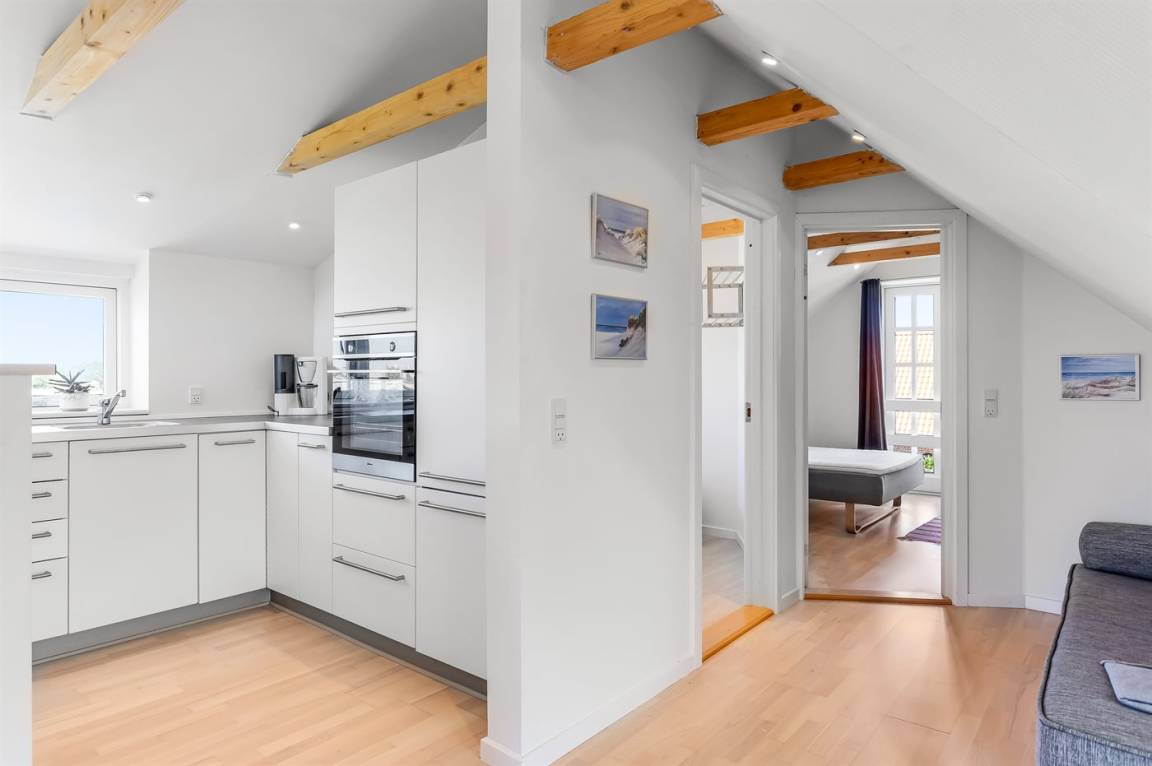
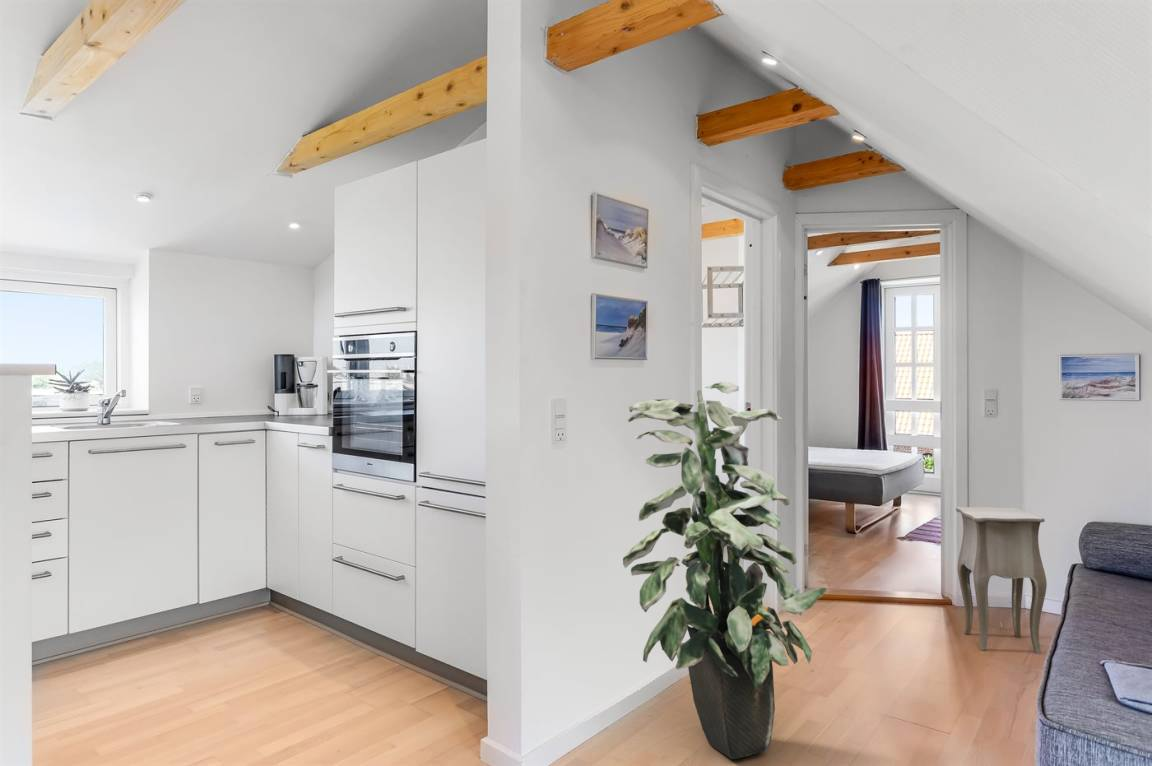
+ indoor plant (715, 562)
+ side table (999, 576)
